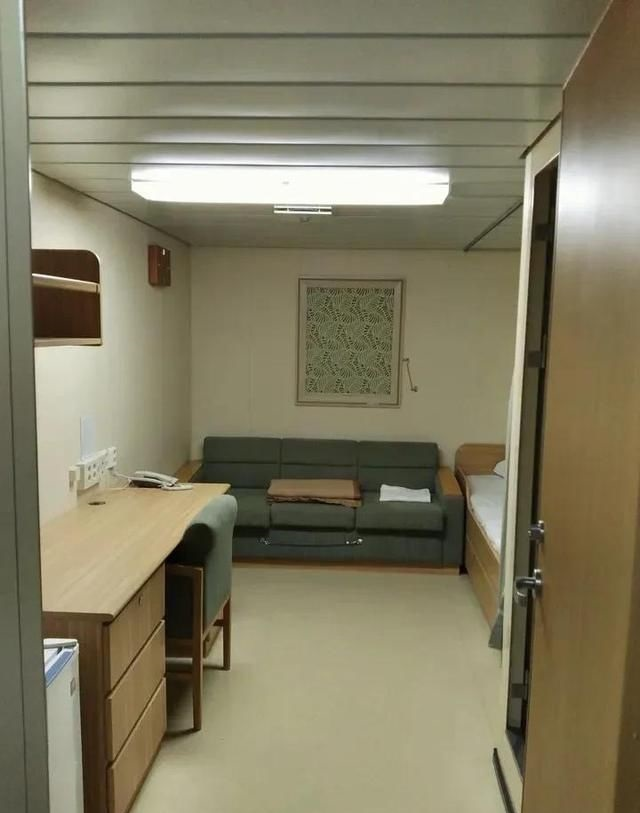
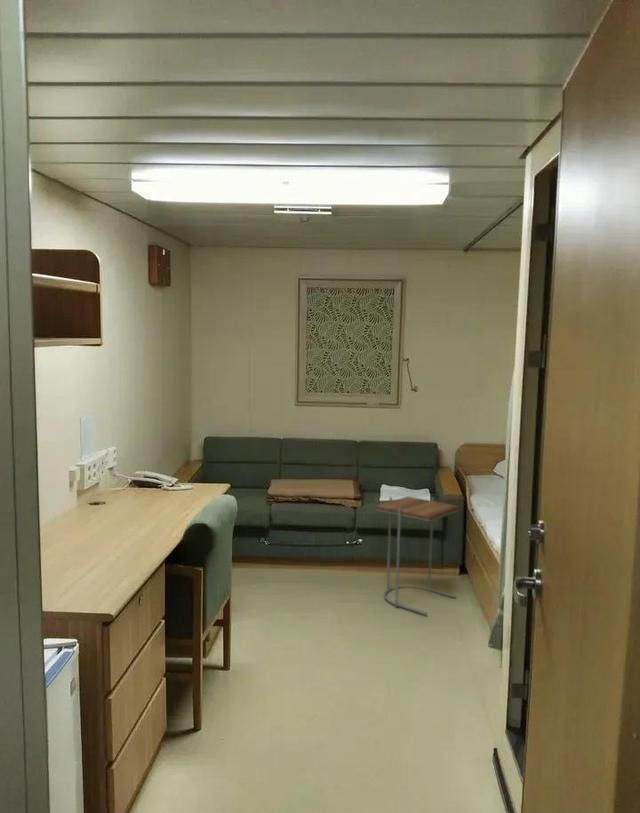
+ side table (429, 550)
